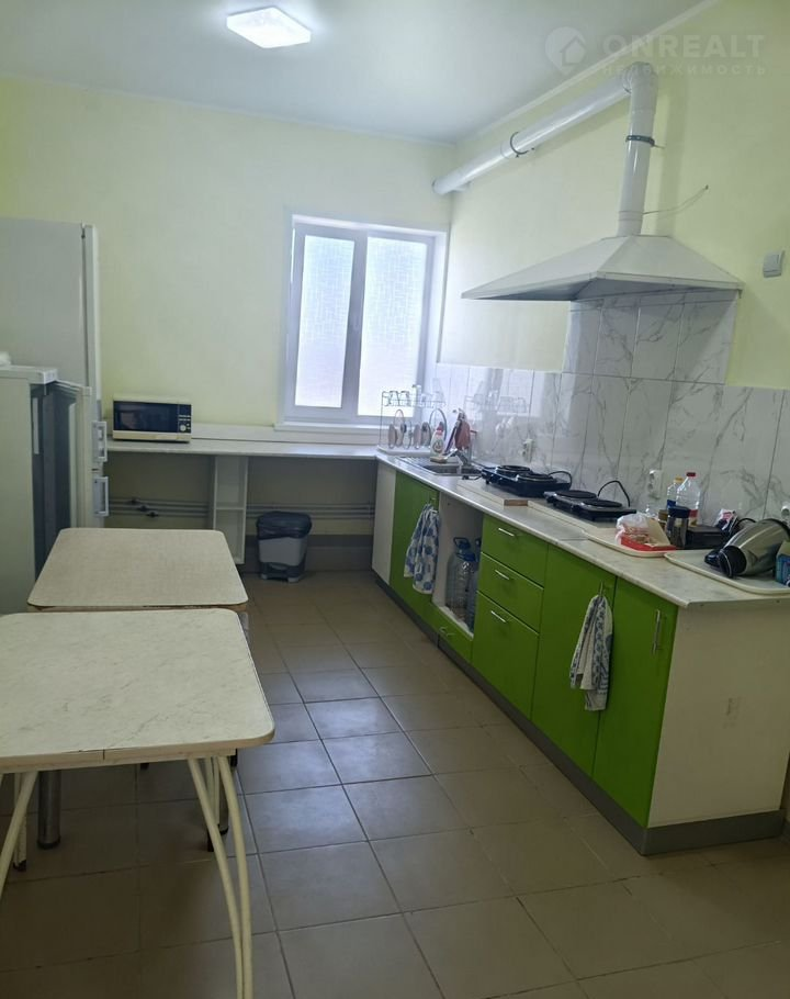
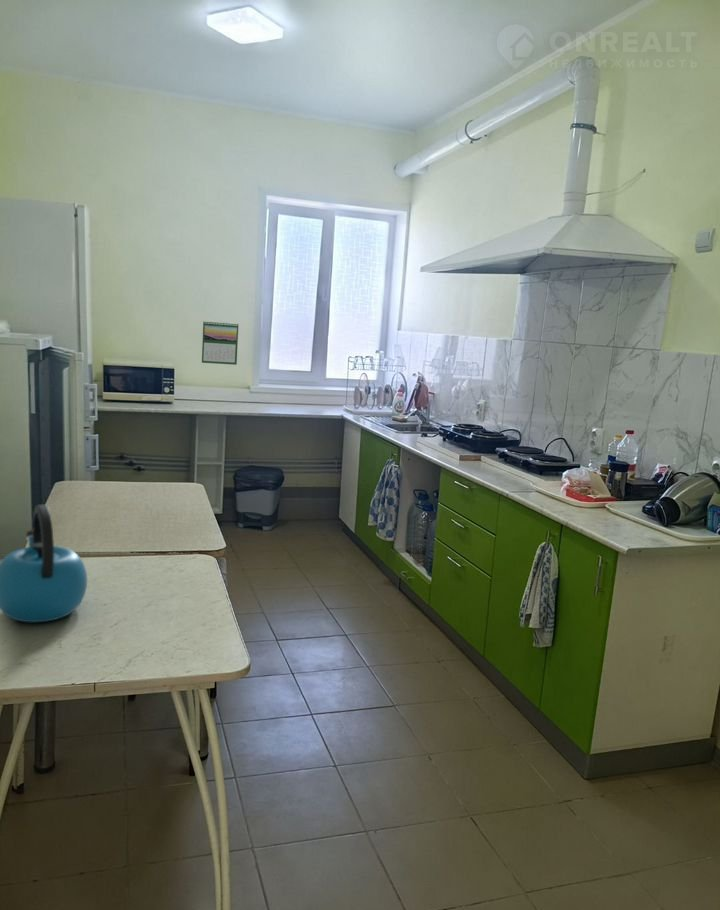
+ calendar (220, 342)
+ kettle (40, 556)
